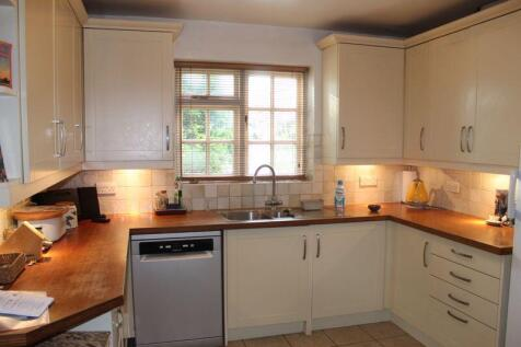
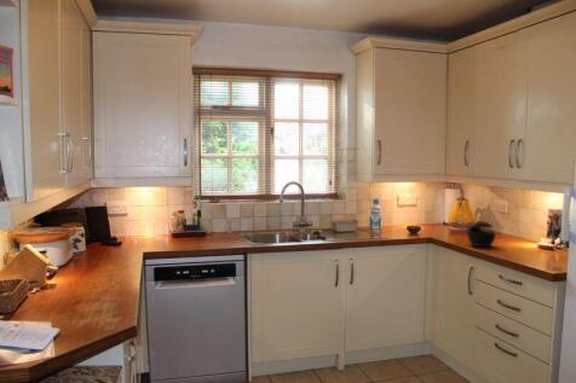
+ speaker (480, 233)
